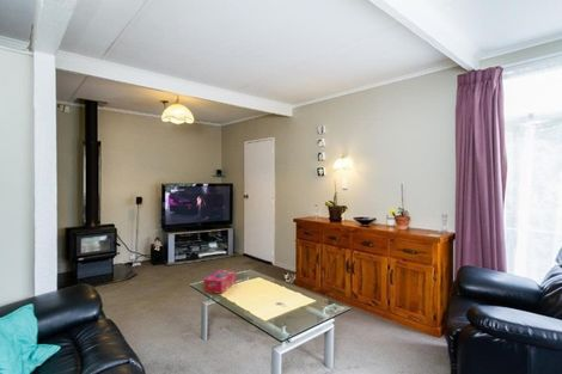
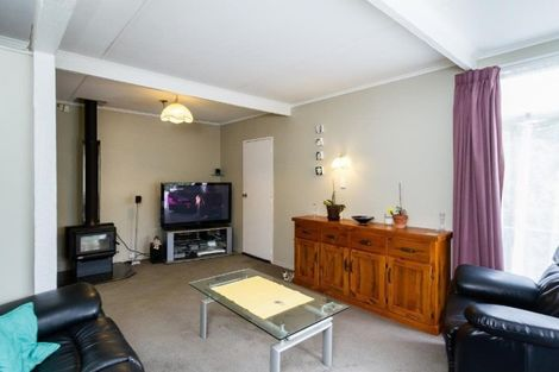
- tissue box (220, 281)
